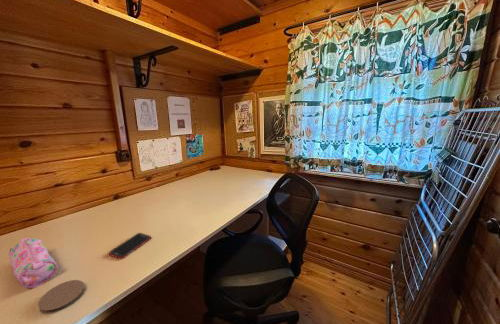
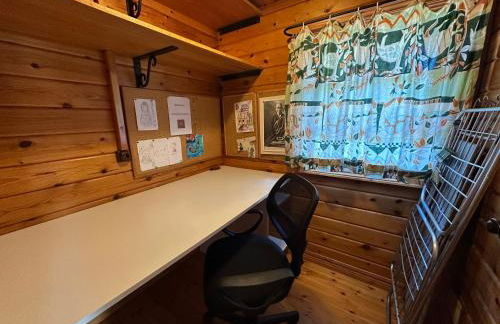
- pencil case (32, 260)
- cell phone (131, 245)
- coaster (62, 295)
